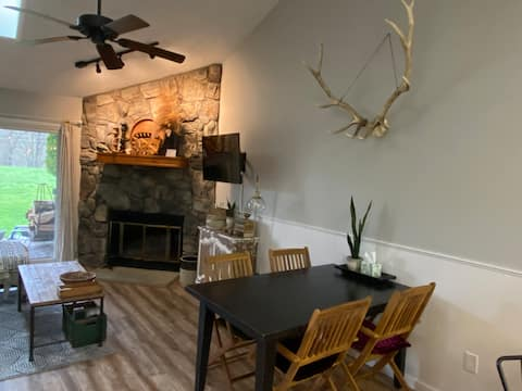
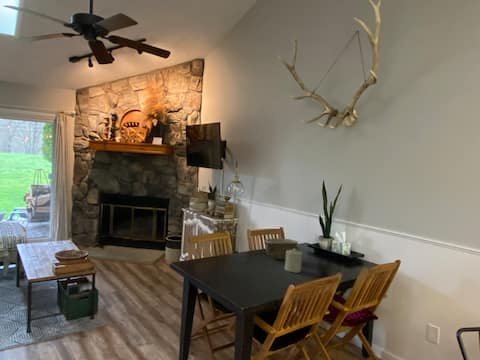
+ bowl (281, 248)
+ candle (293, 259)
